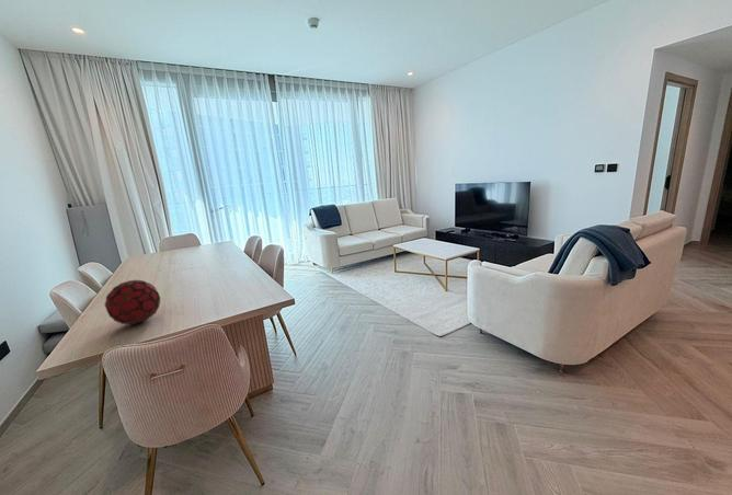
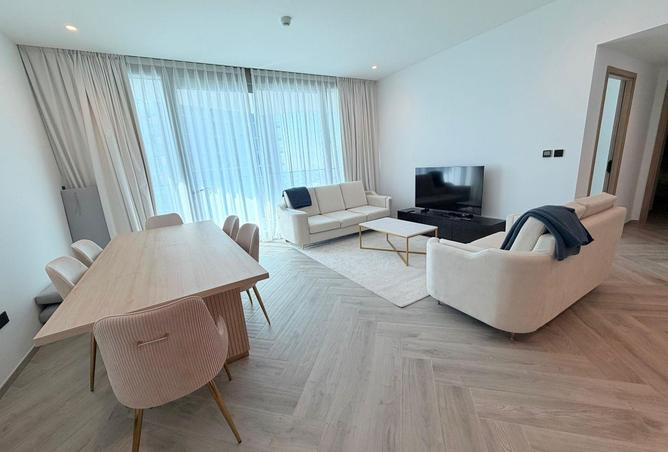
- decorative orb (134, 301)
